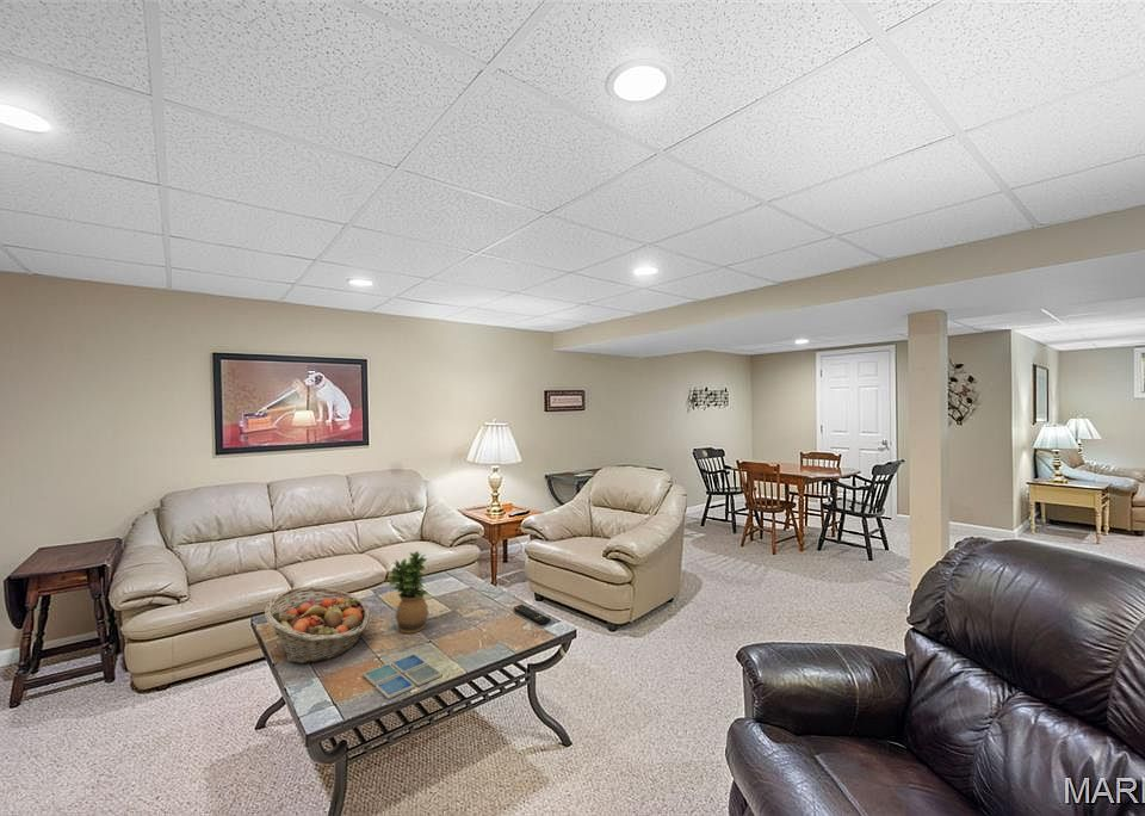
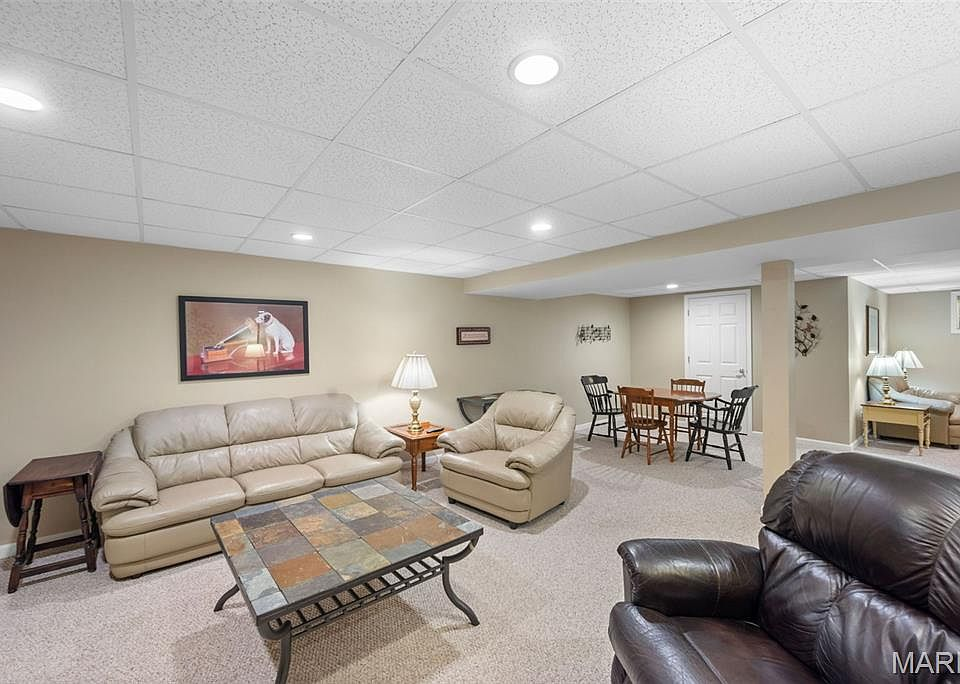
- drink coaster (402, 673)
- remote control (531, 613)
- potted plant (409, 588)
- fruit basket (320, 619)
